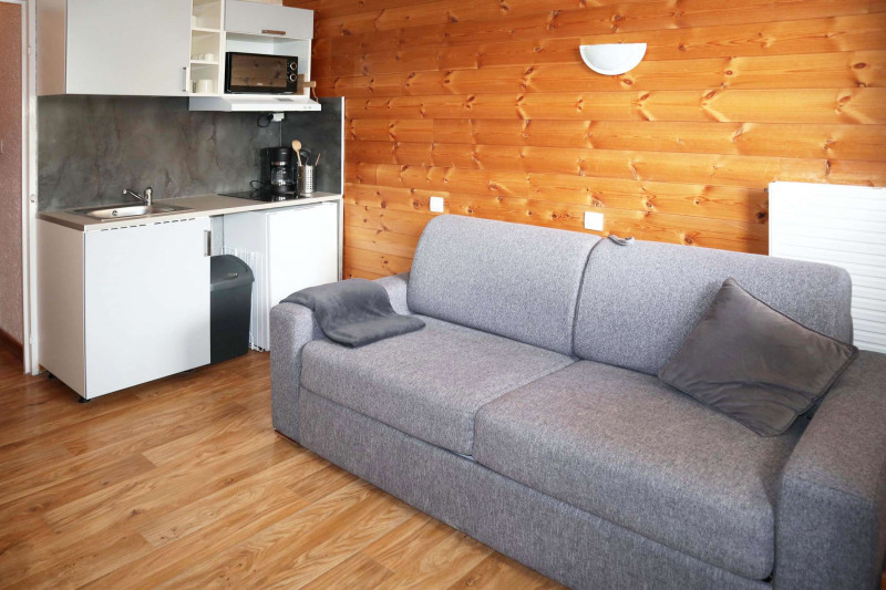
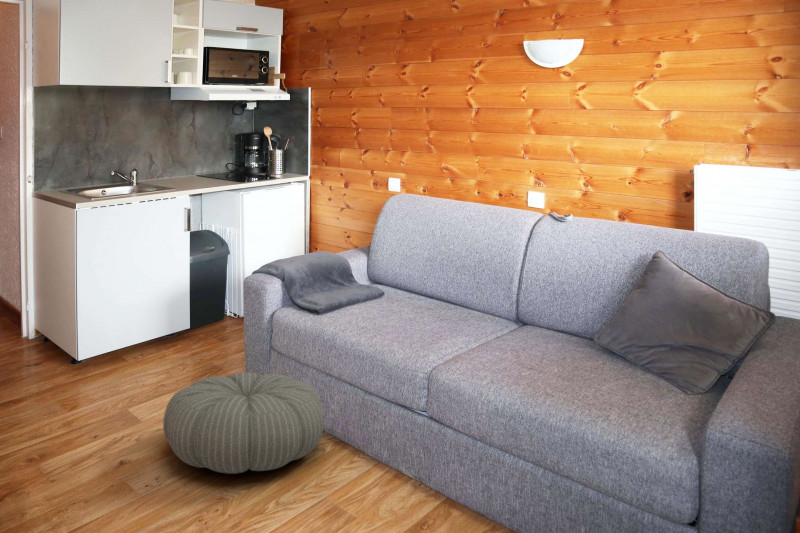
+ pouf (245, 418)
